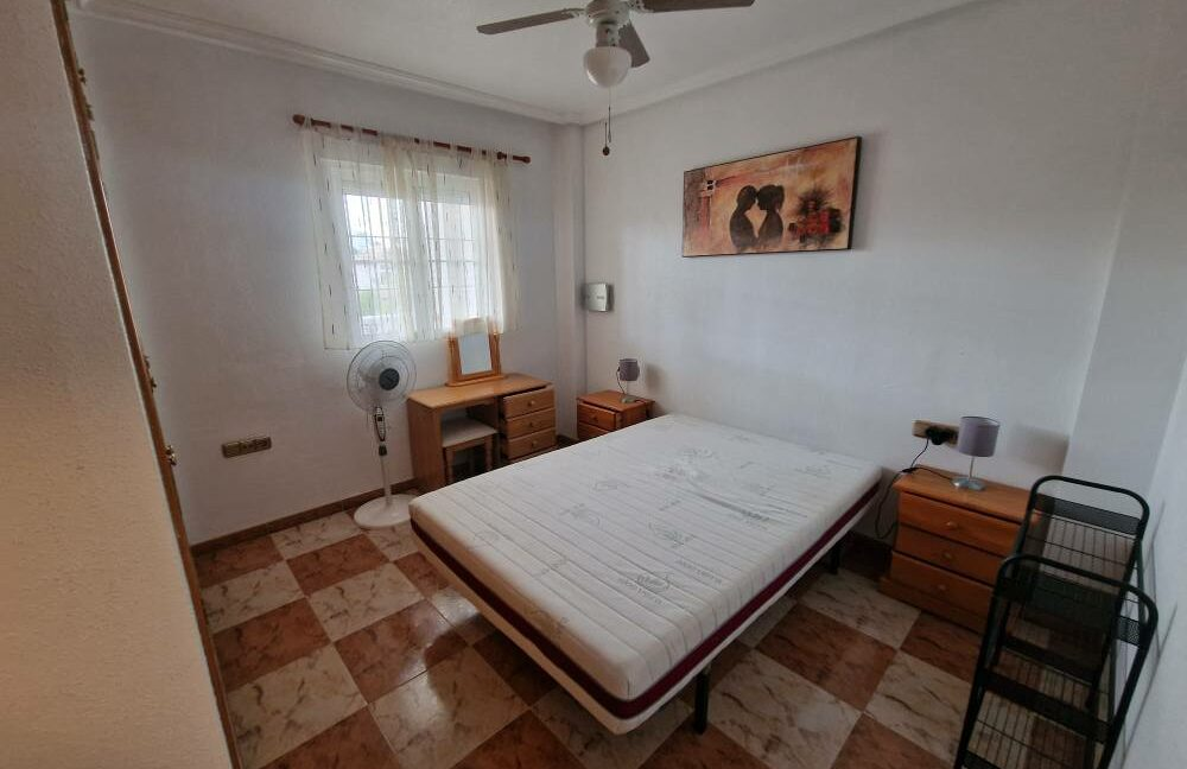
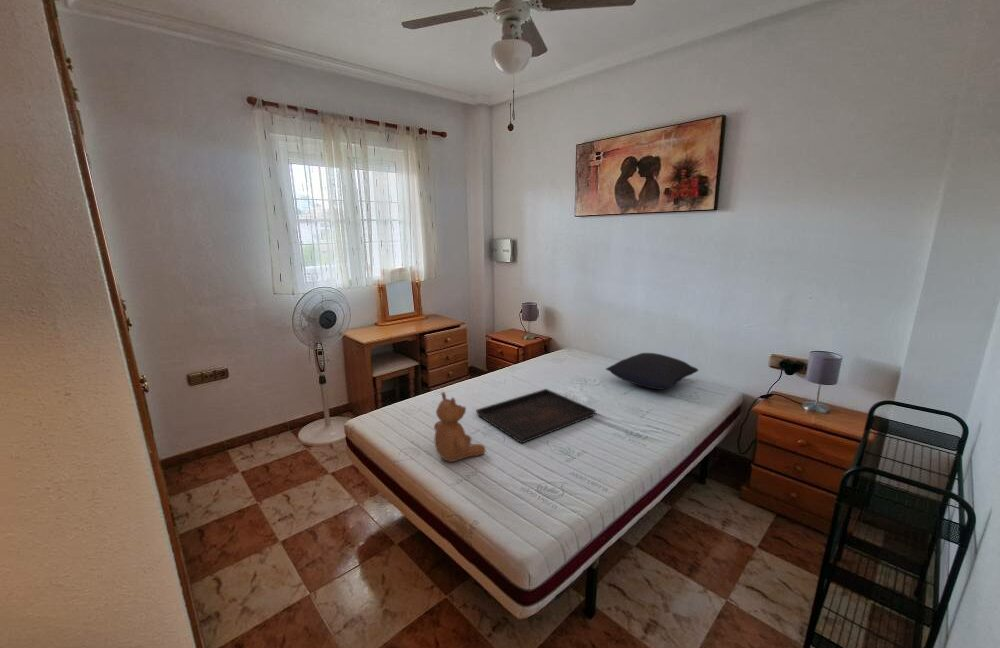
+ pillow (651, 370)
+ serving tray (535, 412)
+ teddy bear (458, 424)
